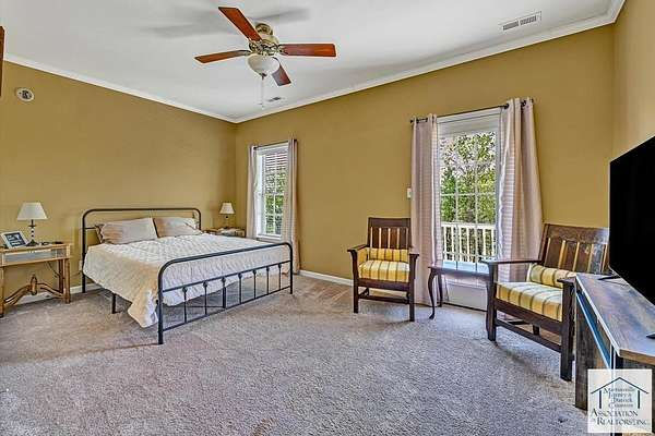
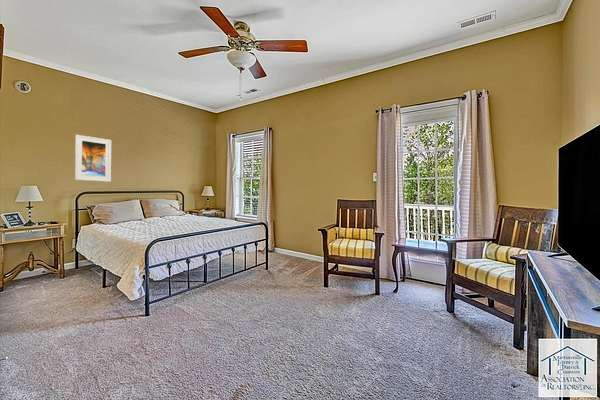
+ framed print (93, 159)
